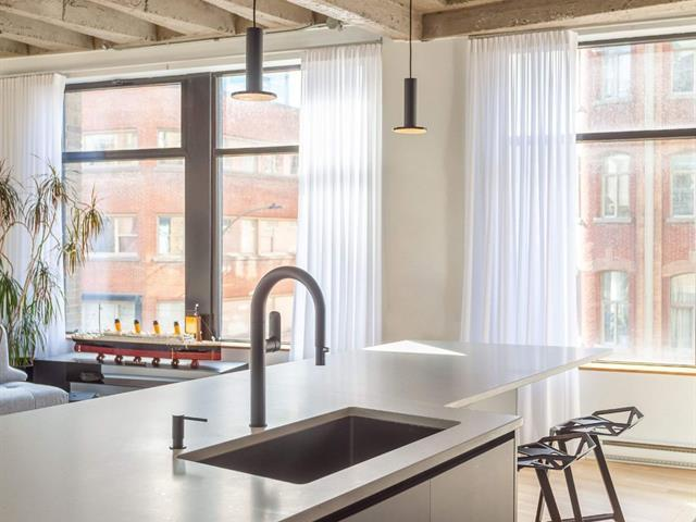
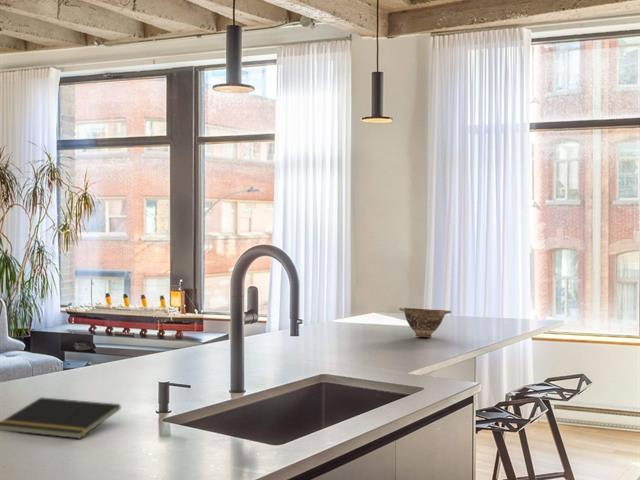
+ notepad (59, 416)
+ bowl (424, 322)
